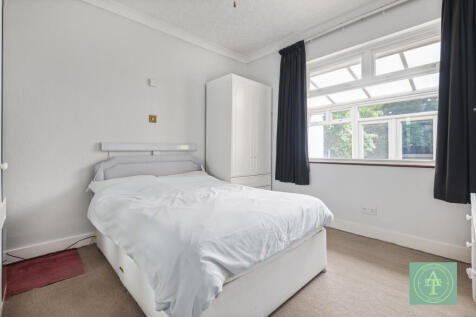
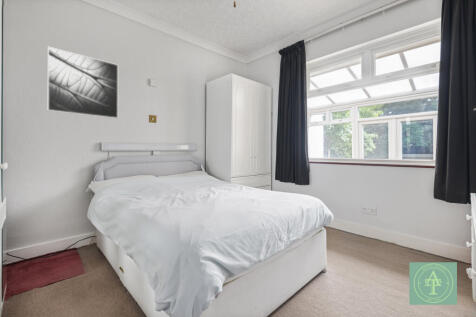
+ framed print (85, 85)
